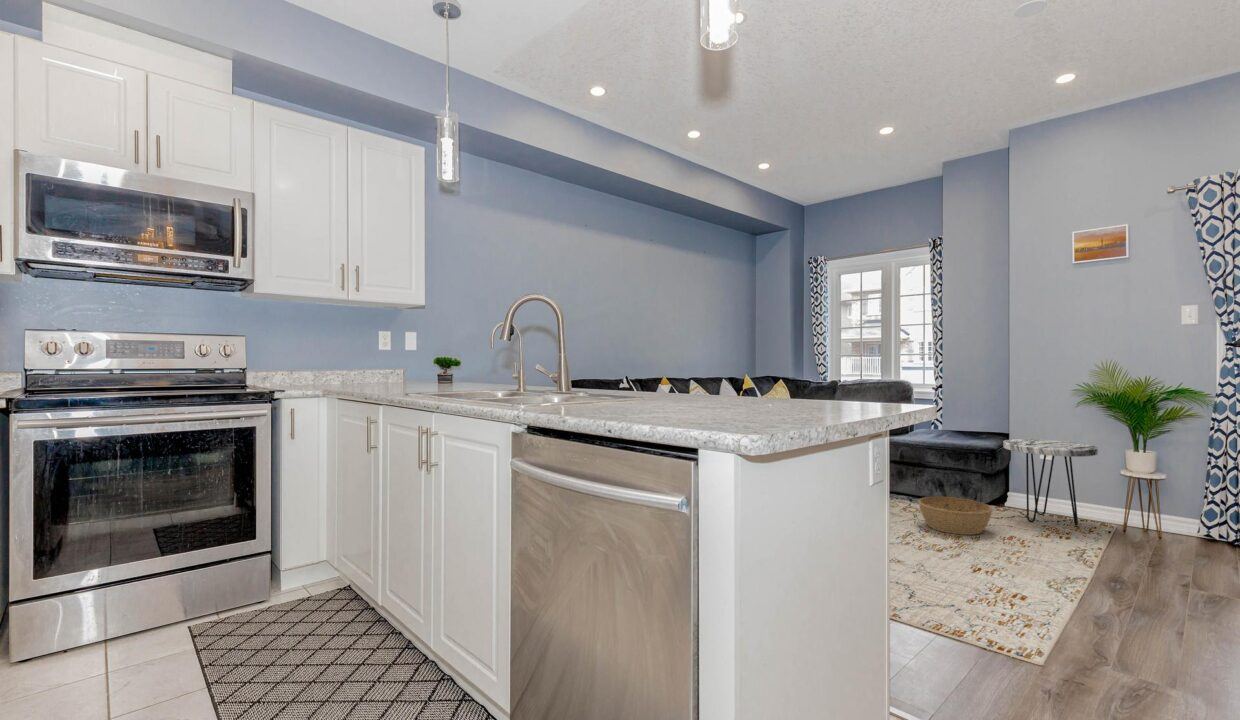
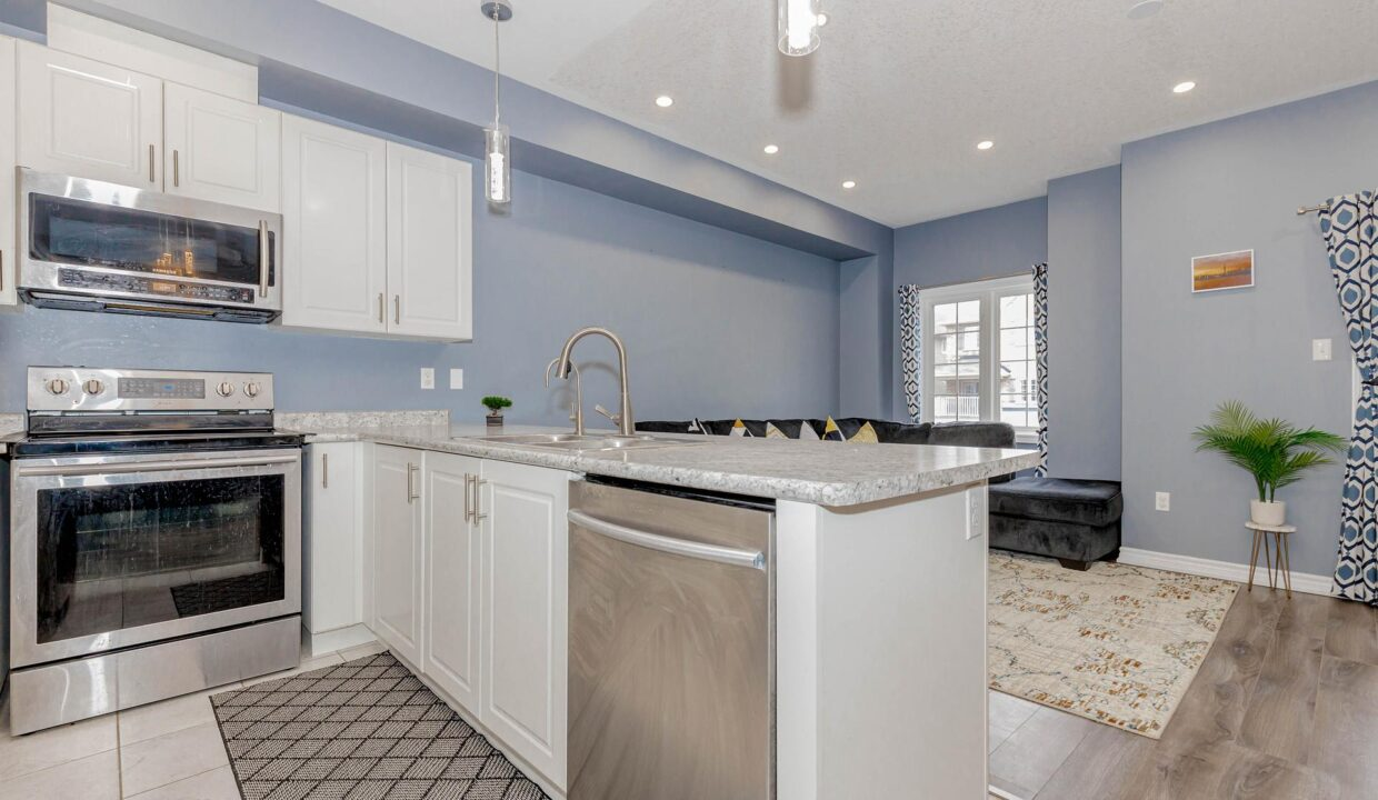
- basket (954, 515)
- side table (1048, 482)
